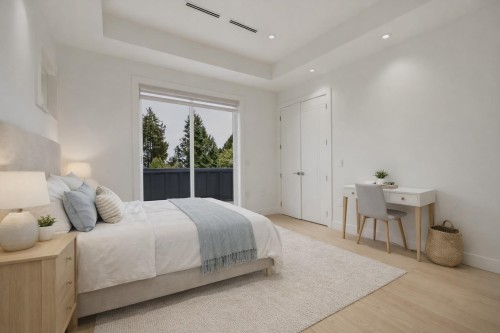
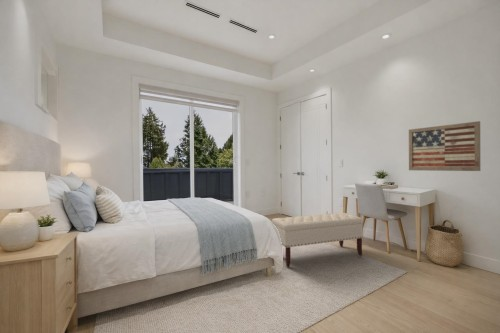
+ bench (317, 236)
+ wall art (440, 148)
